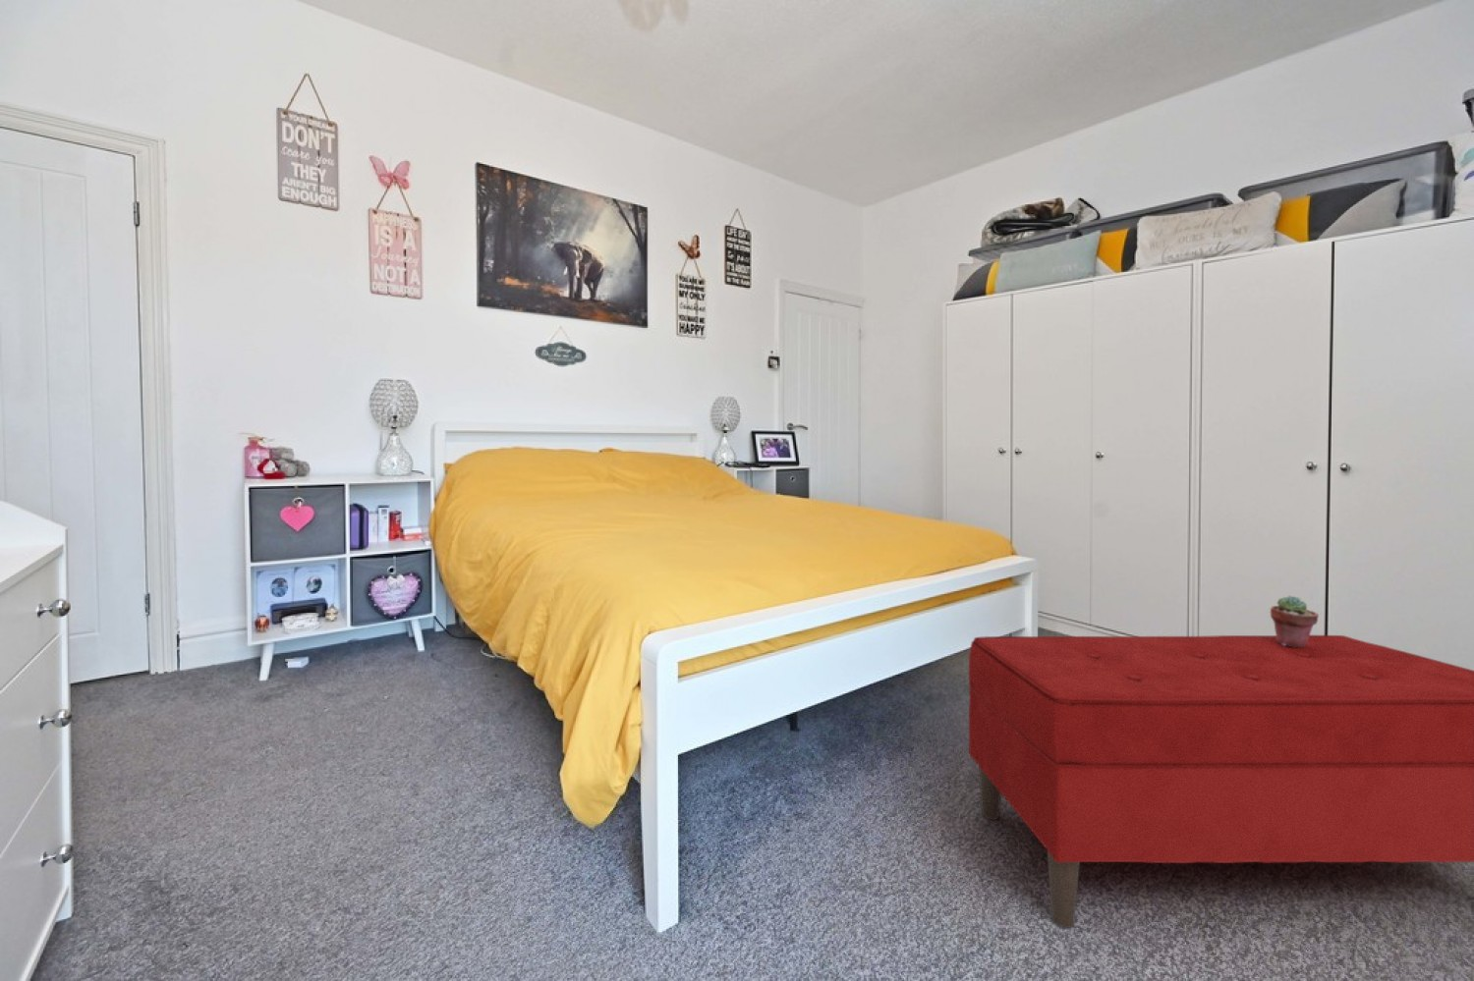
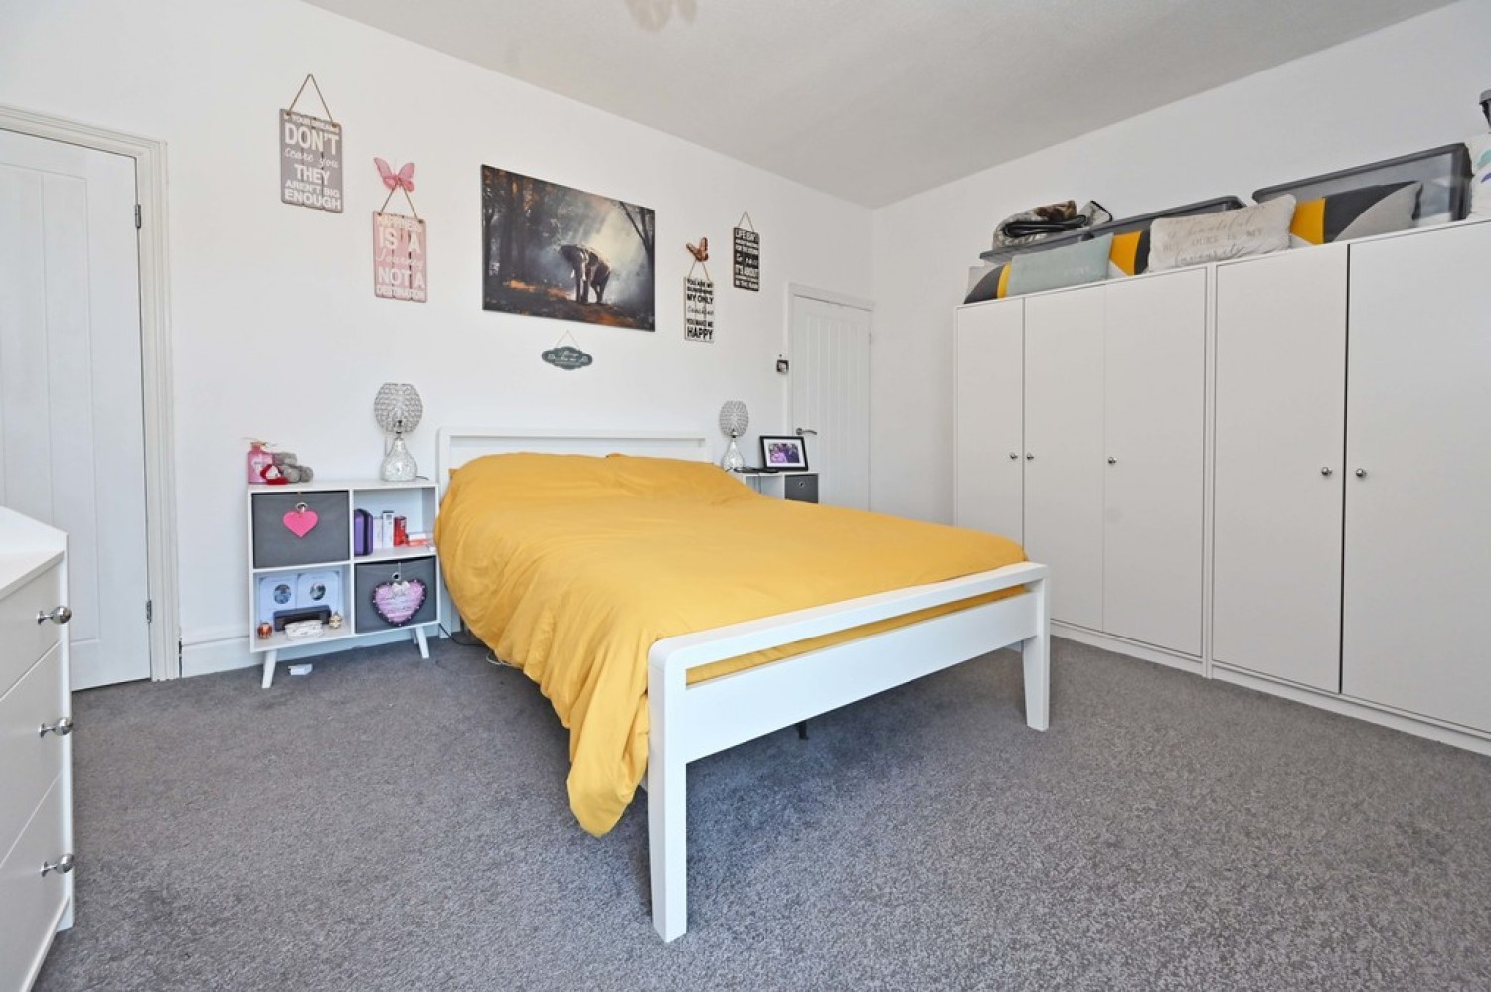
- bench (1221, 763)
- potted succulent (1292, 619)
